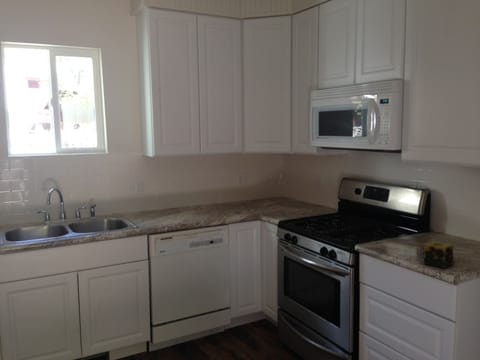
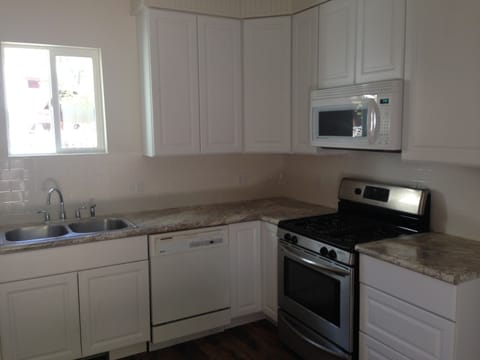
- candle (438, 254)
